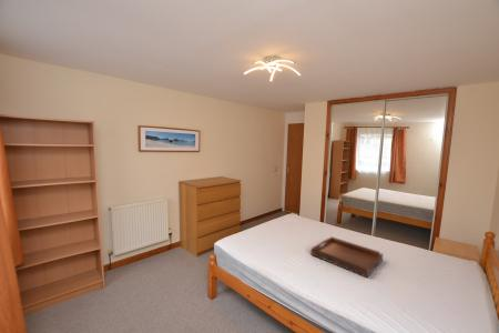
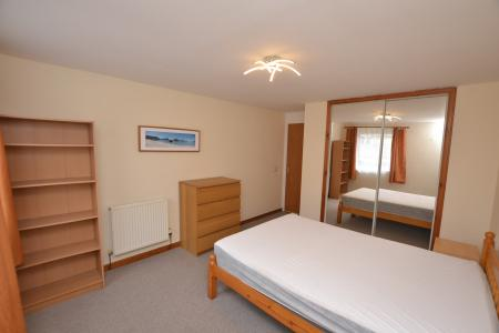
- serving tray (346, 253)
